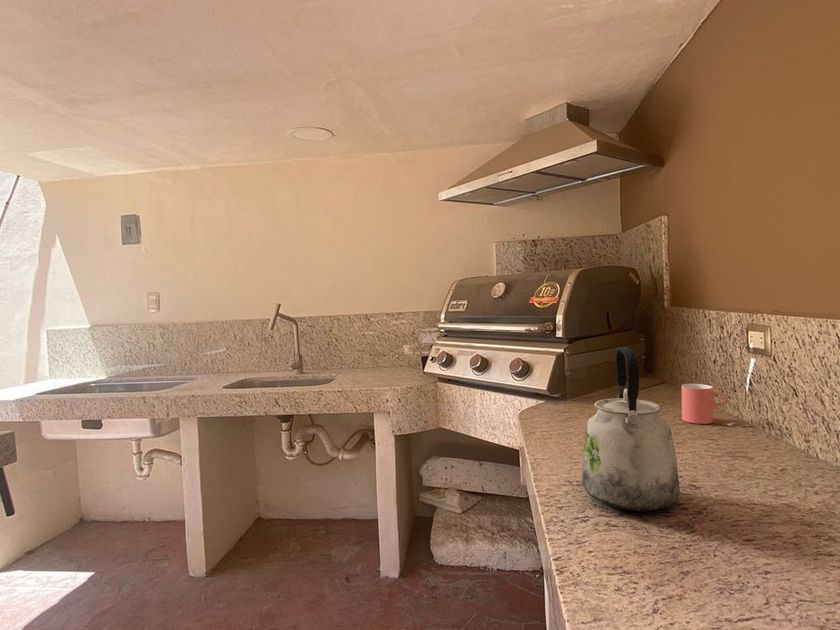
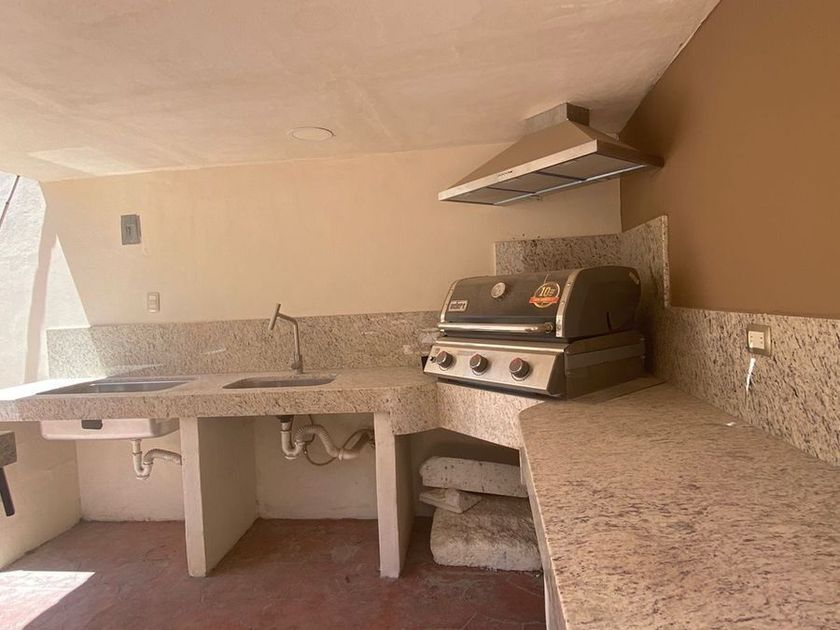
- cup (704, 403)
- kettle (624, 419)
